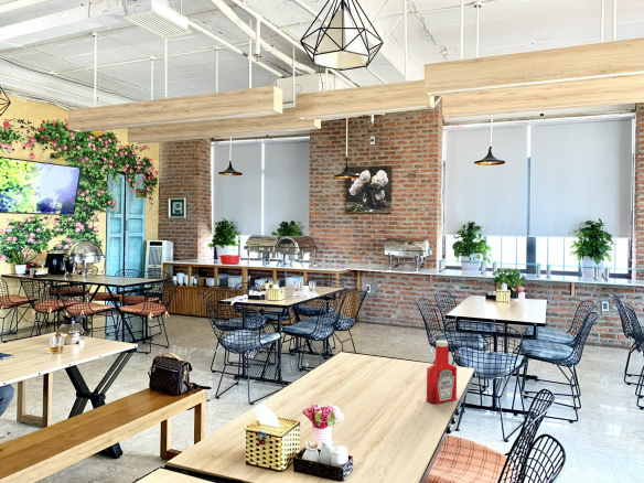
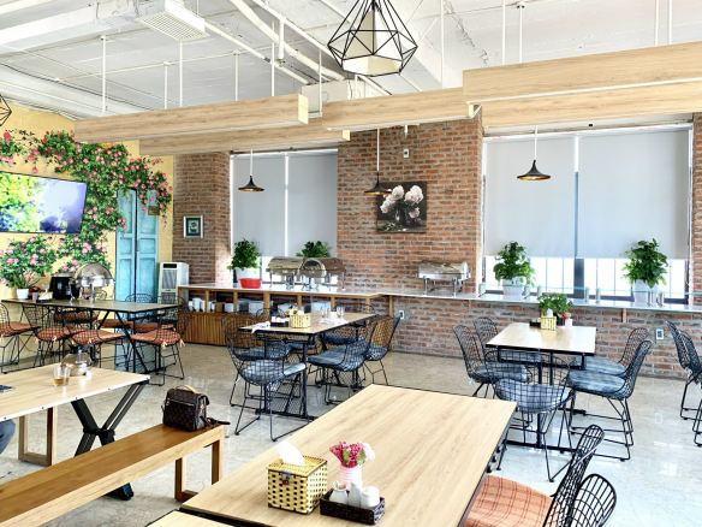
- soap bottle (441, 369)
